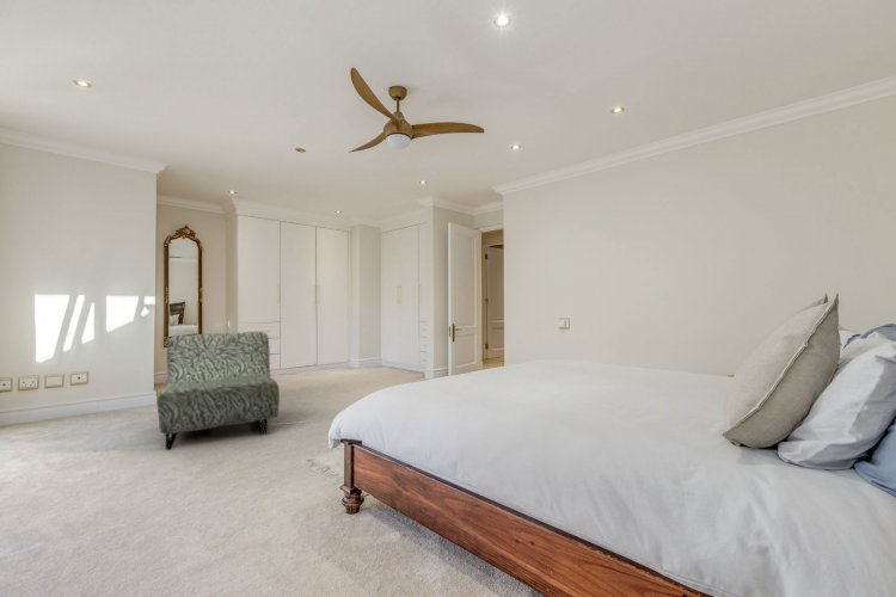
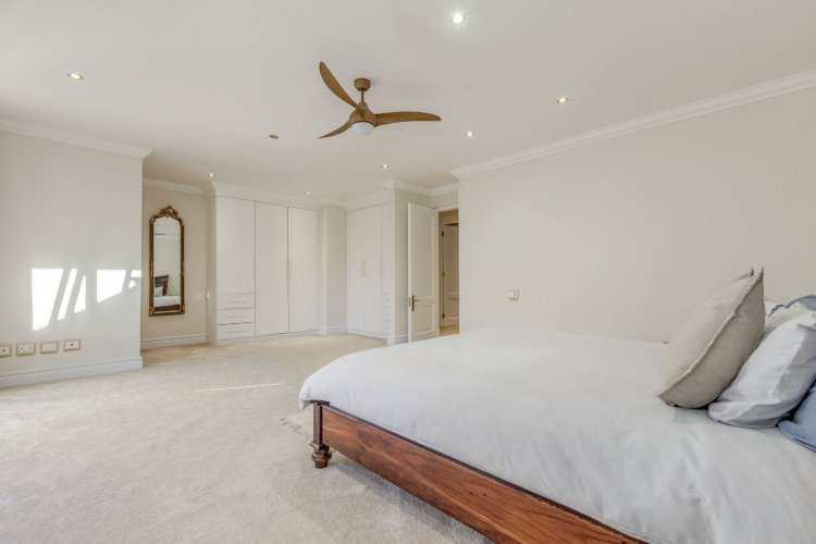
- armchair (221, 381)
